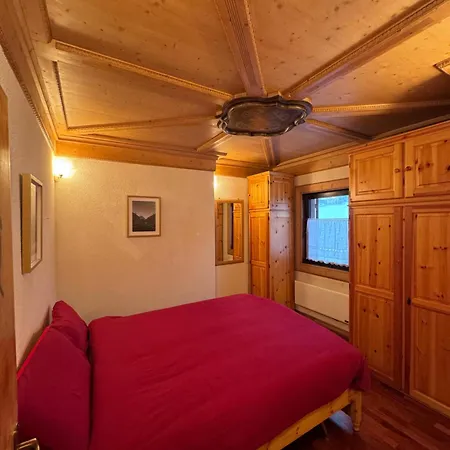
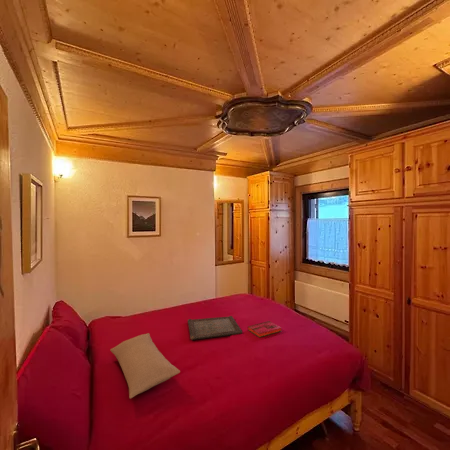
+ pillow (141, 359)
+ hardback book (264, 328)
+ serving tray (213, 326)
